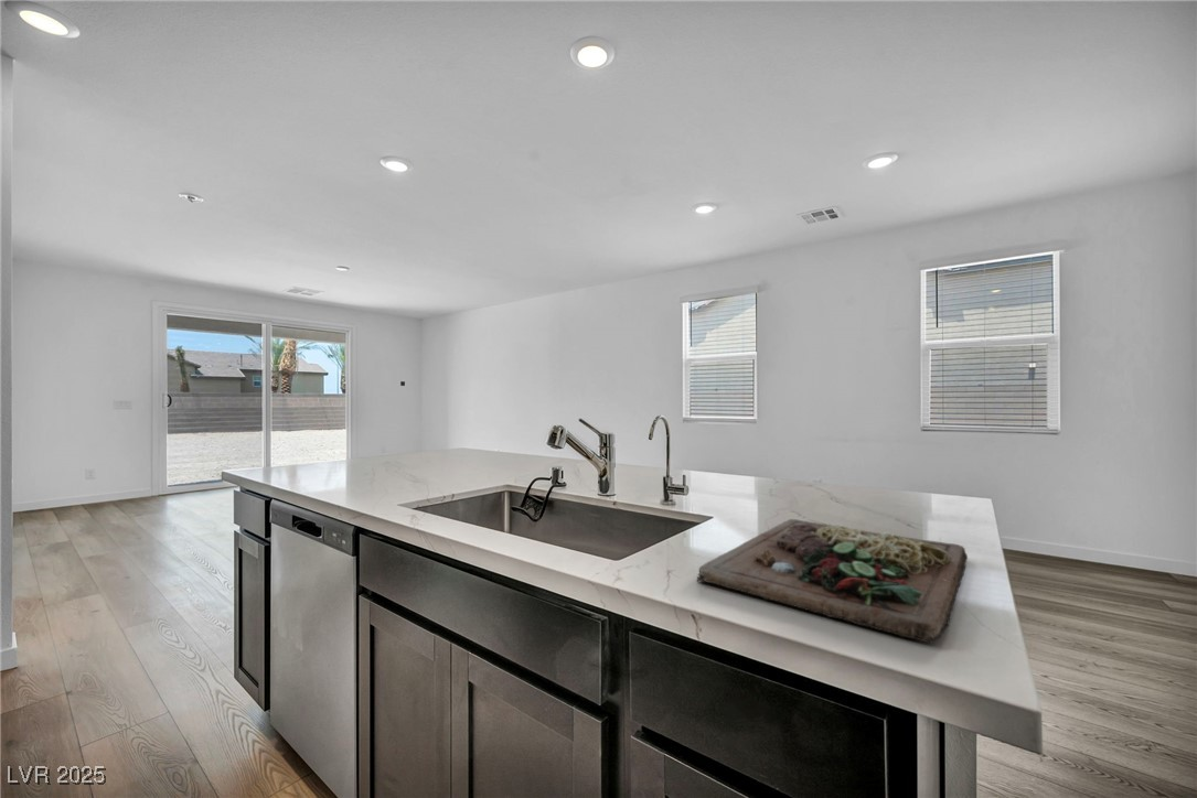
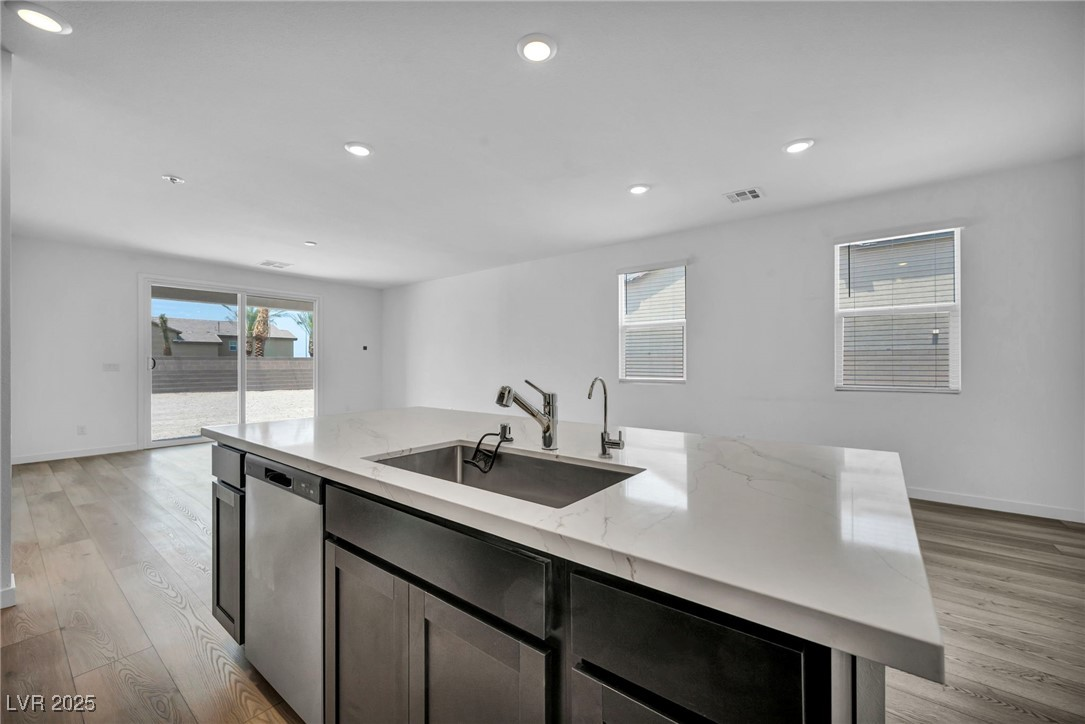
- cutting board (841, 548)
